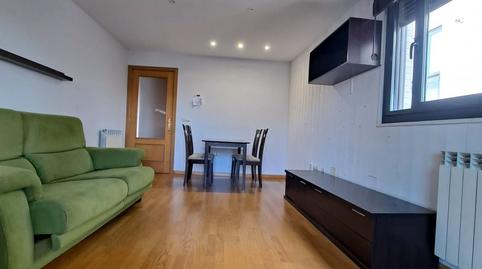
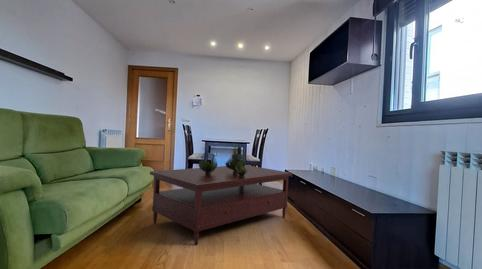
+ coffee table (224, 196)
+ potted plant (232, 157)
